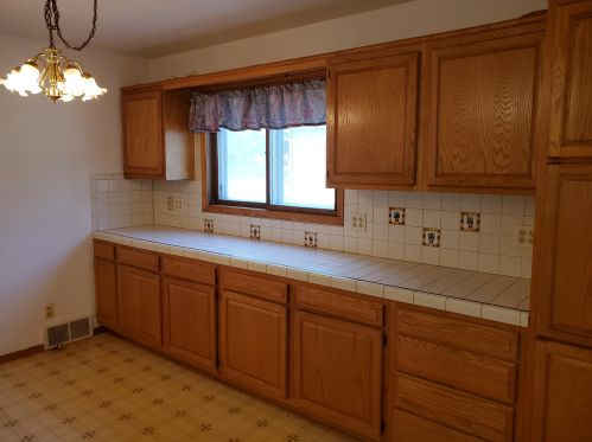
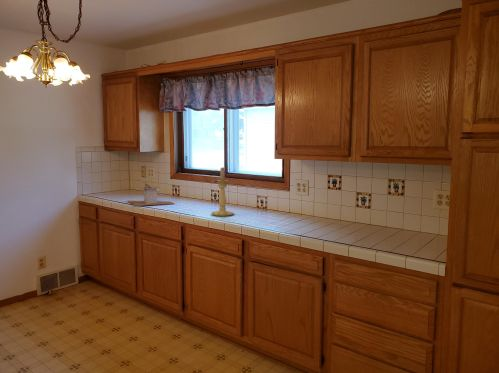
+ architectural model (150, 192)
+ candle holder (222, 190)
